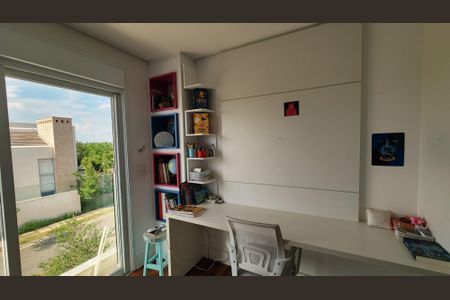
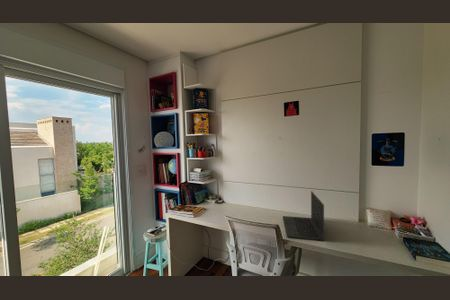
+ laptop (300, 217)
